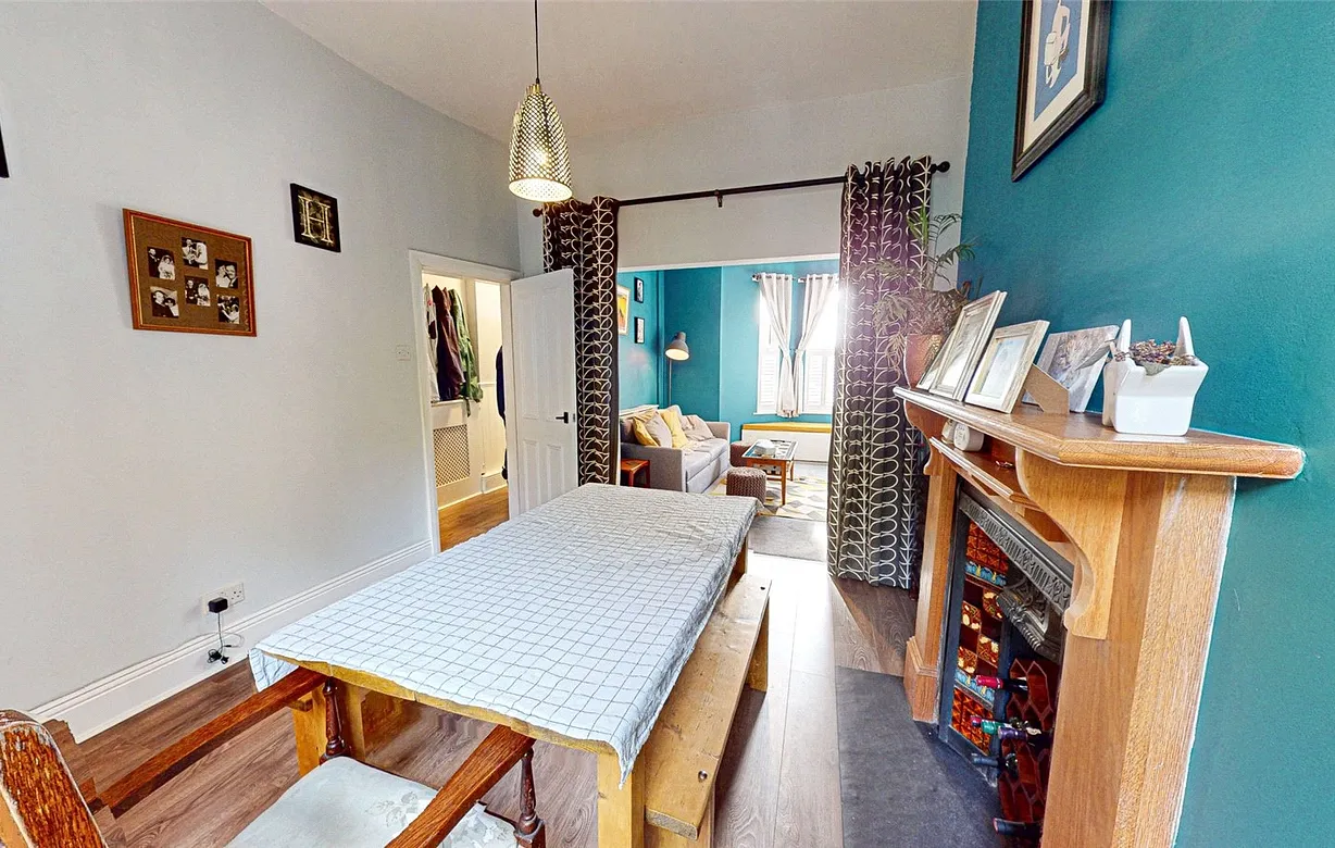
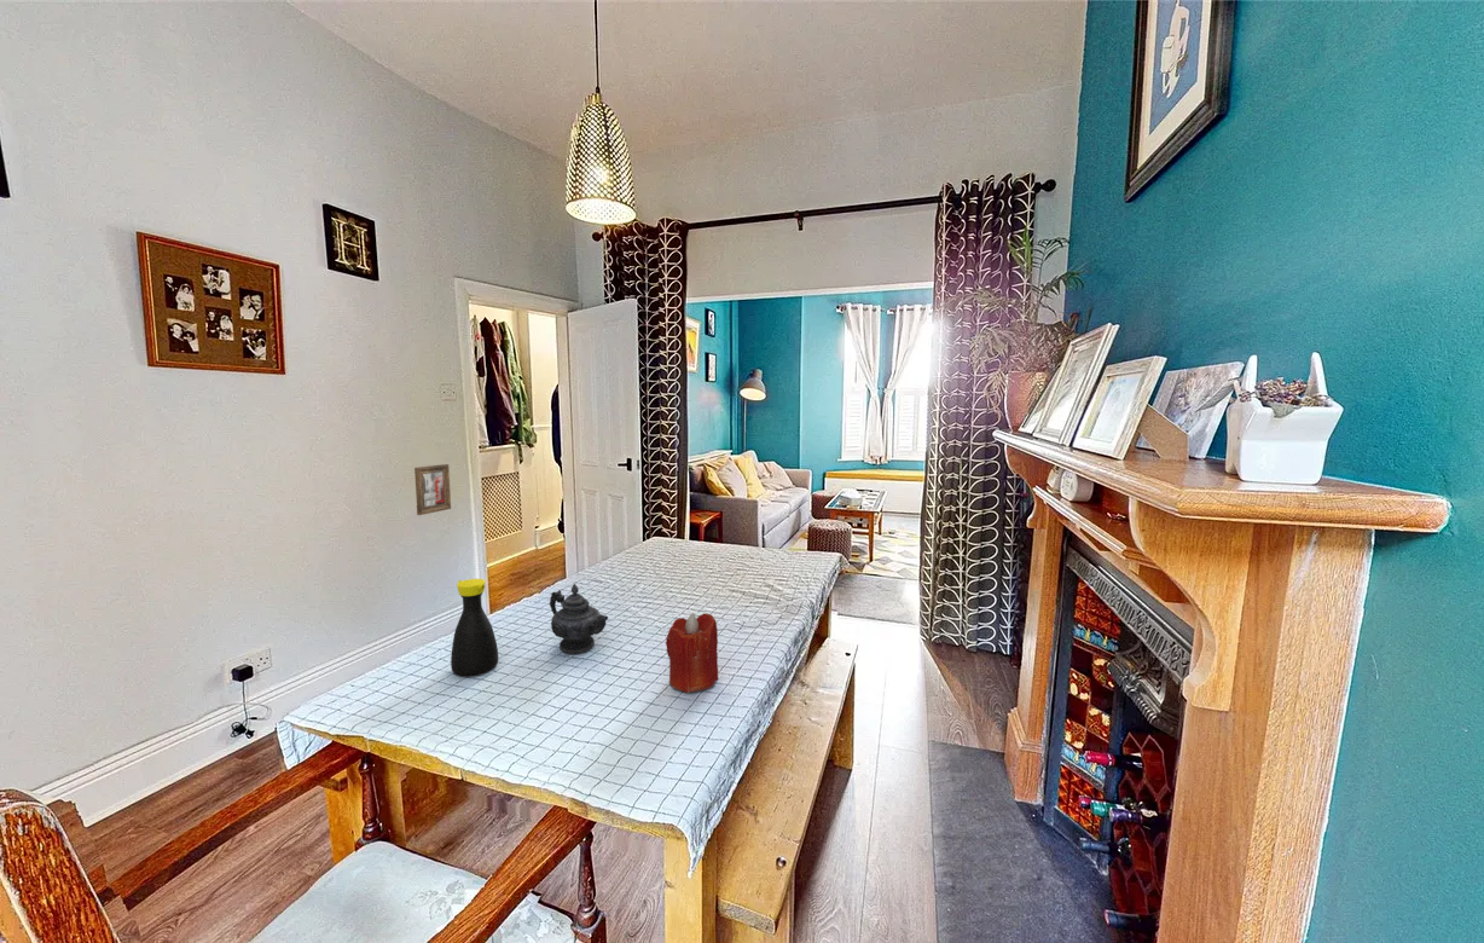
+ candle (692, 647)
+ bottle (473, 625)
+ picture frame (433, 488)
+ teapot (578, 615)
